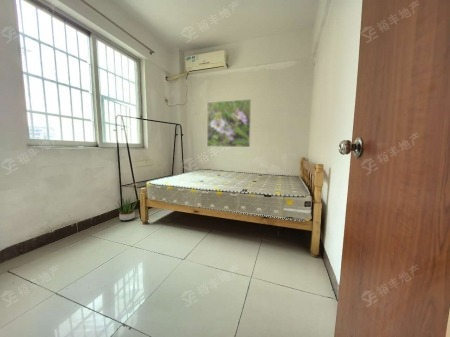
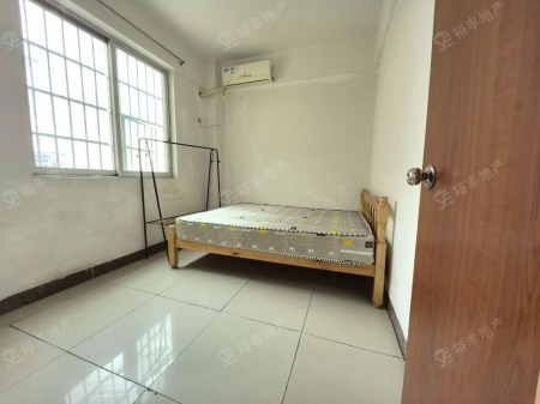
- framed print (228, 124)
- potted plant (126, 207)
